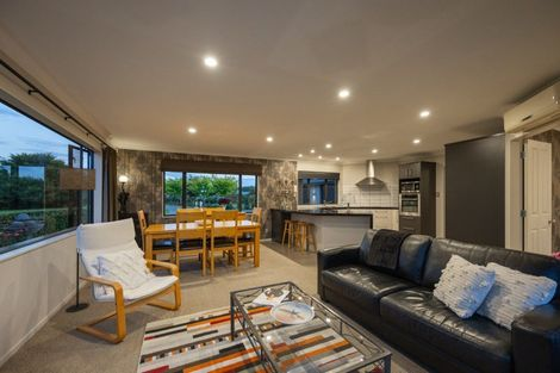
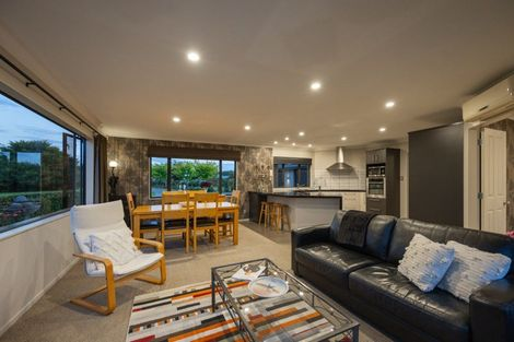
- floor lamp (77, 225)
